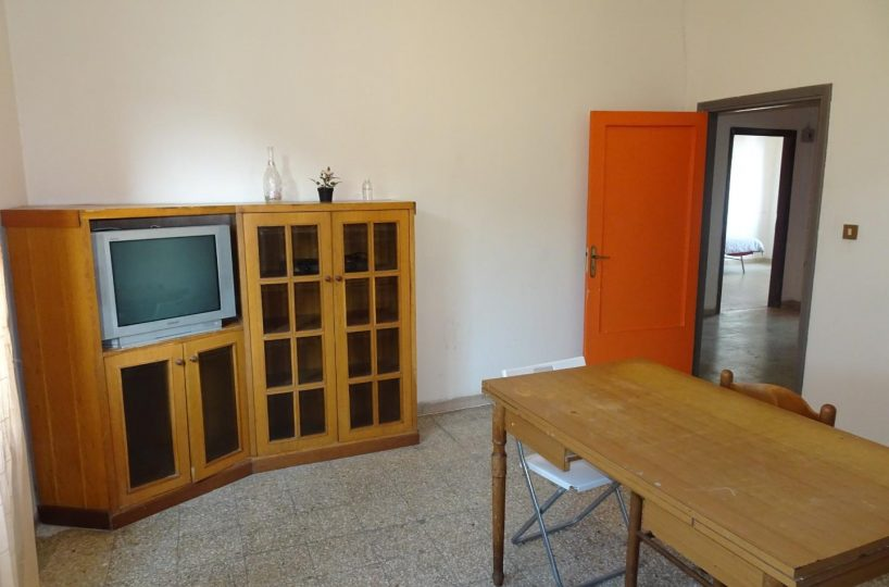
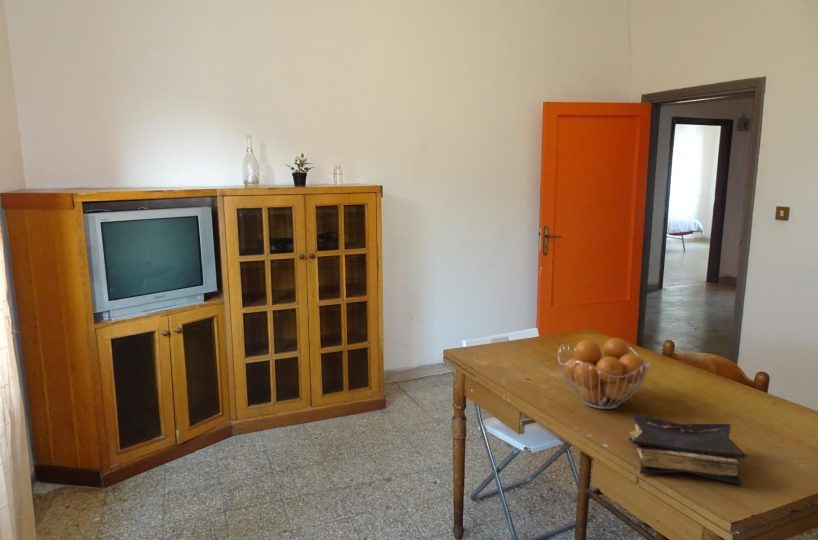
+ fruit basket (602, 371)
+ book (682, 447)
